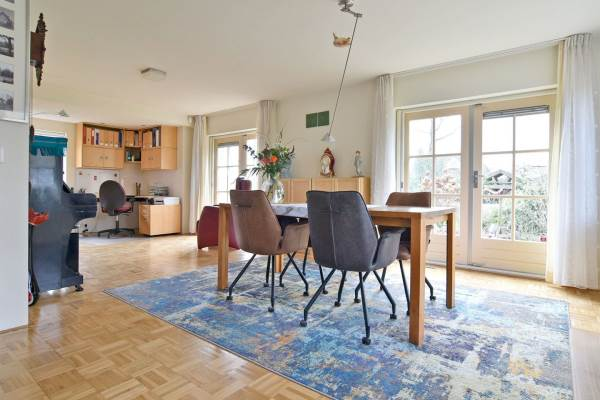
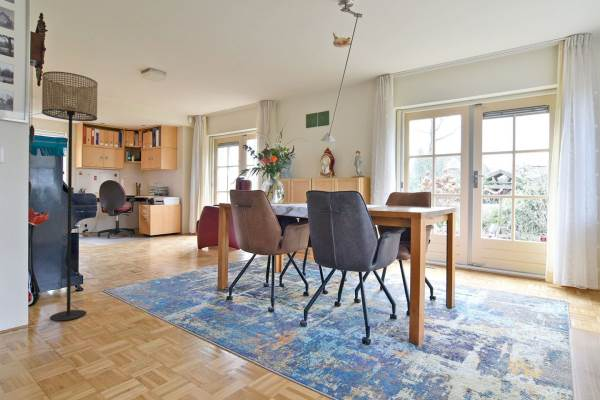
+ floor lamp (69, 198)
